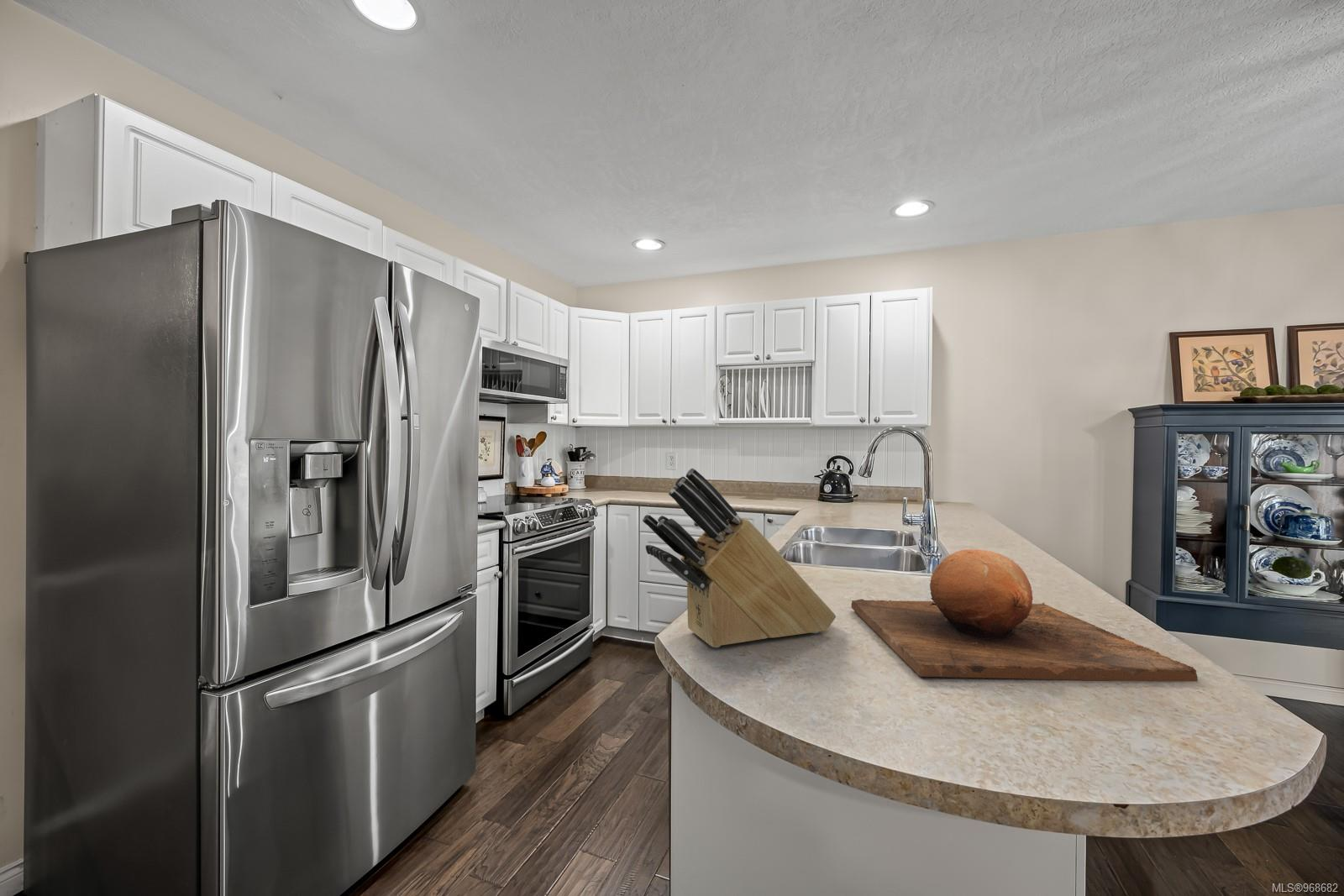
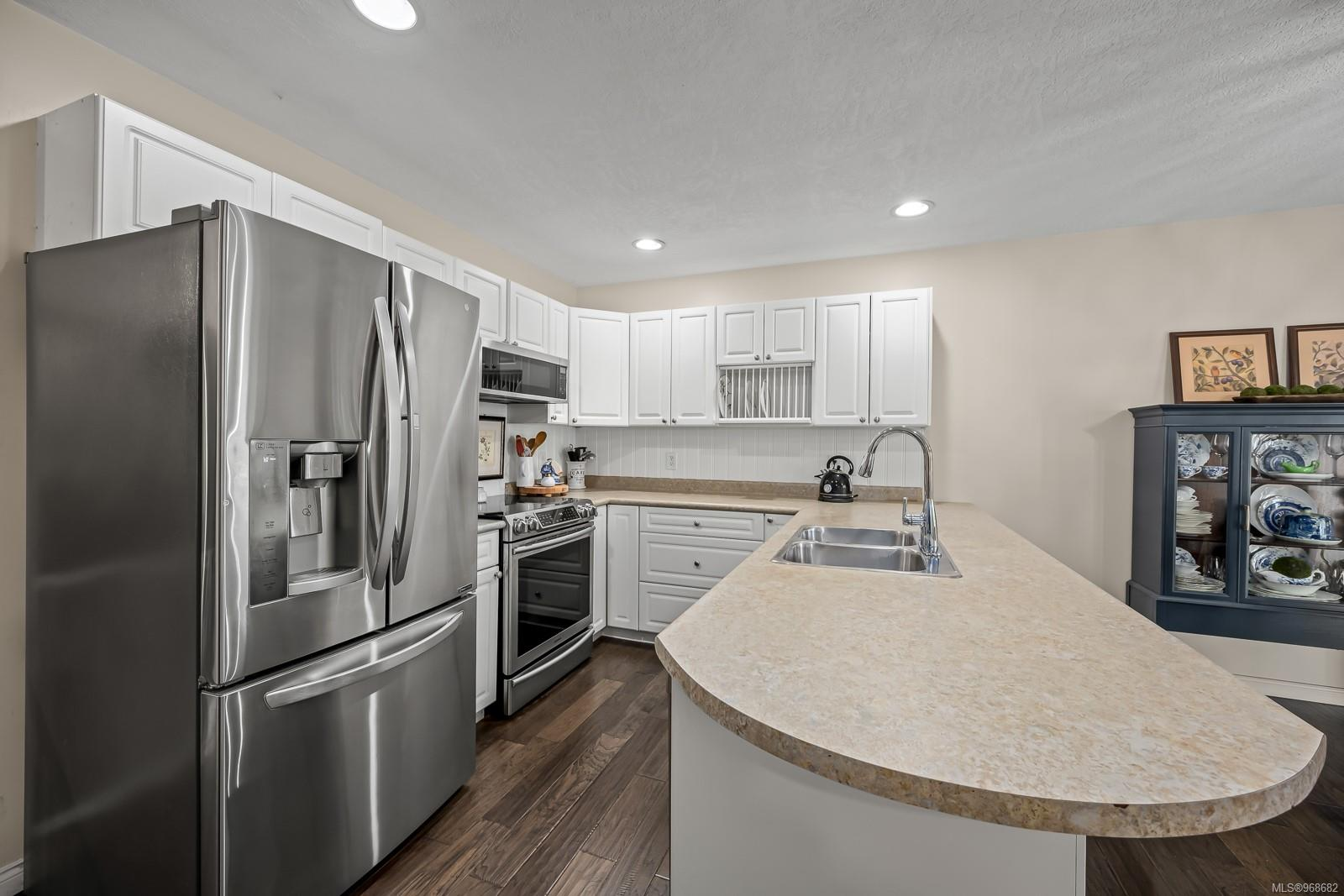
- chopping board (992, 593)
- knife block (739, 550)
